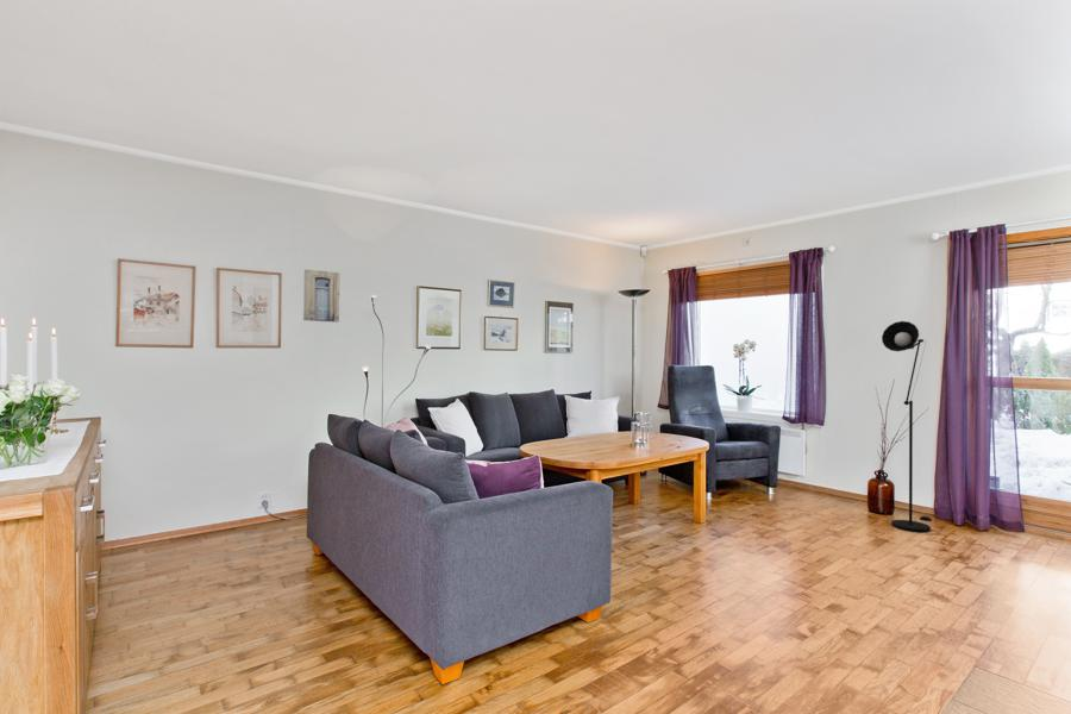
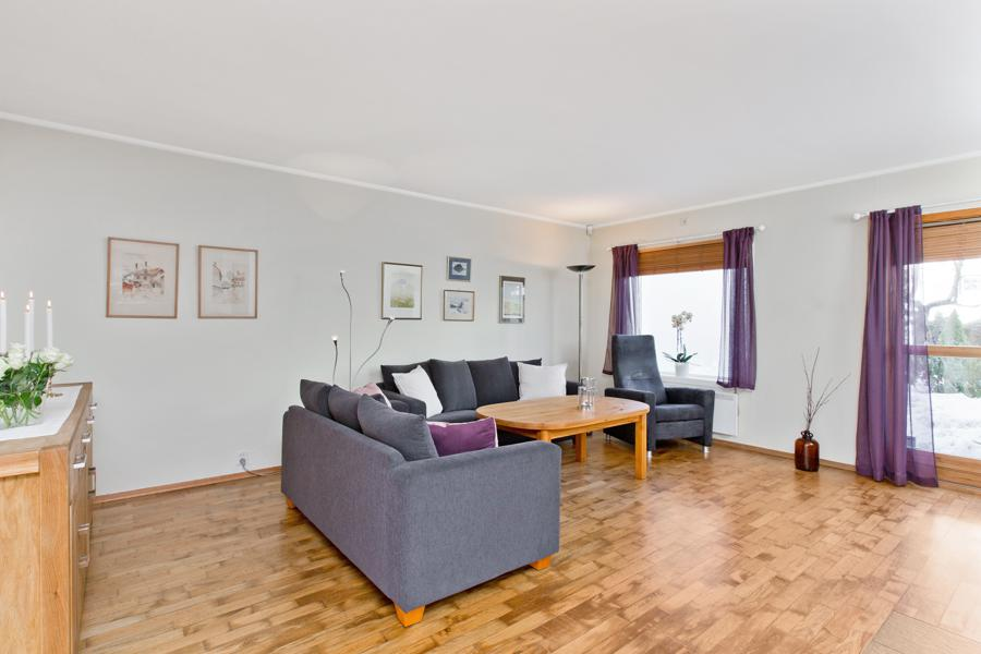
- floor lamp (912, 422)
- wall art (321, 296)
